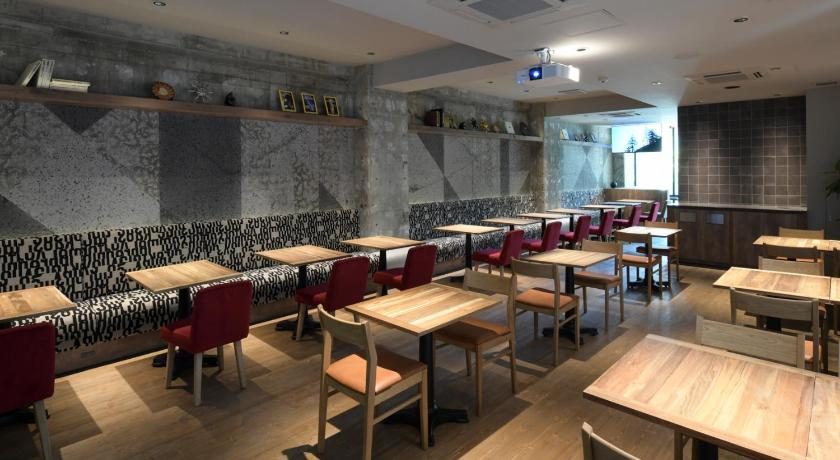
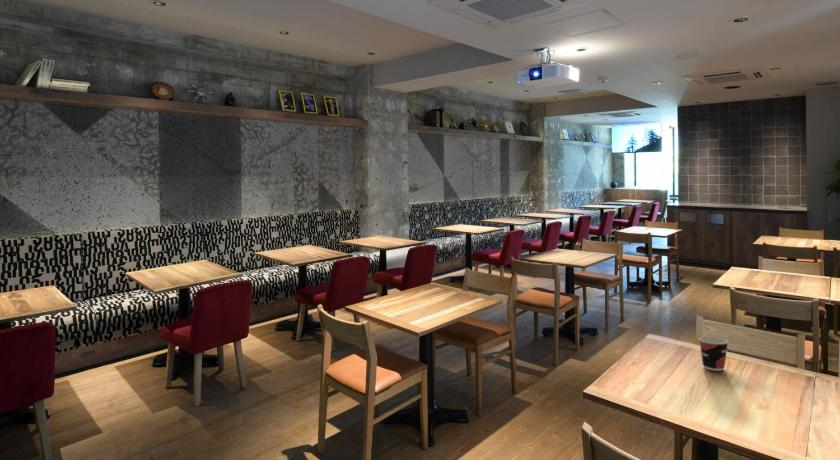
+ cup (713, 354)
